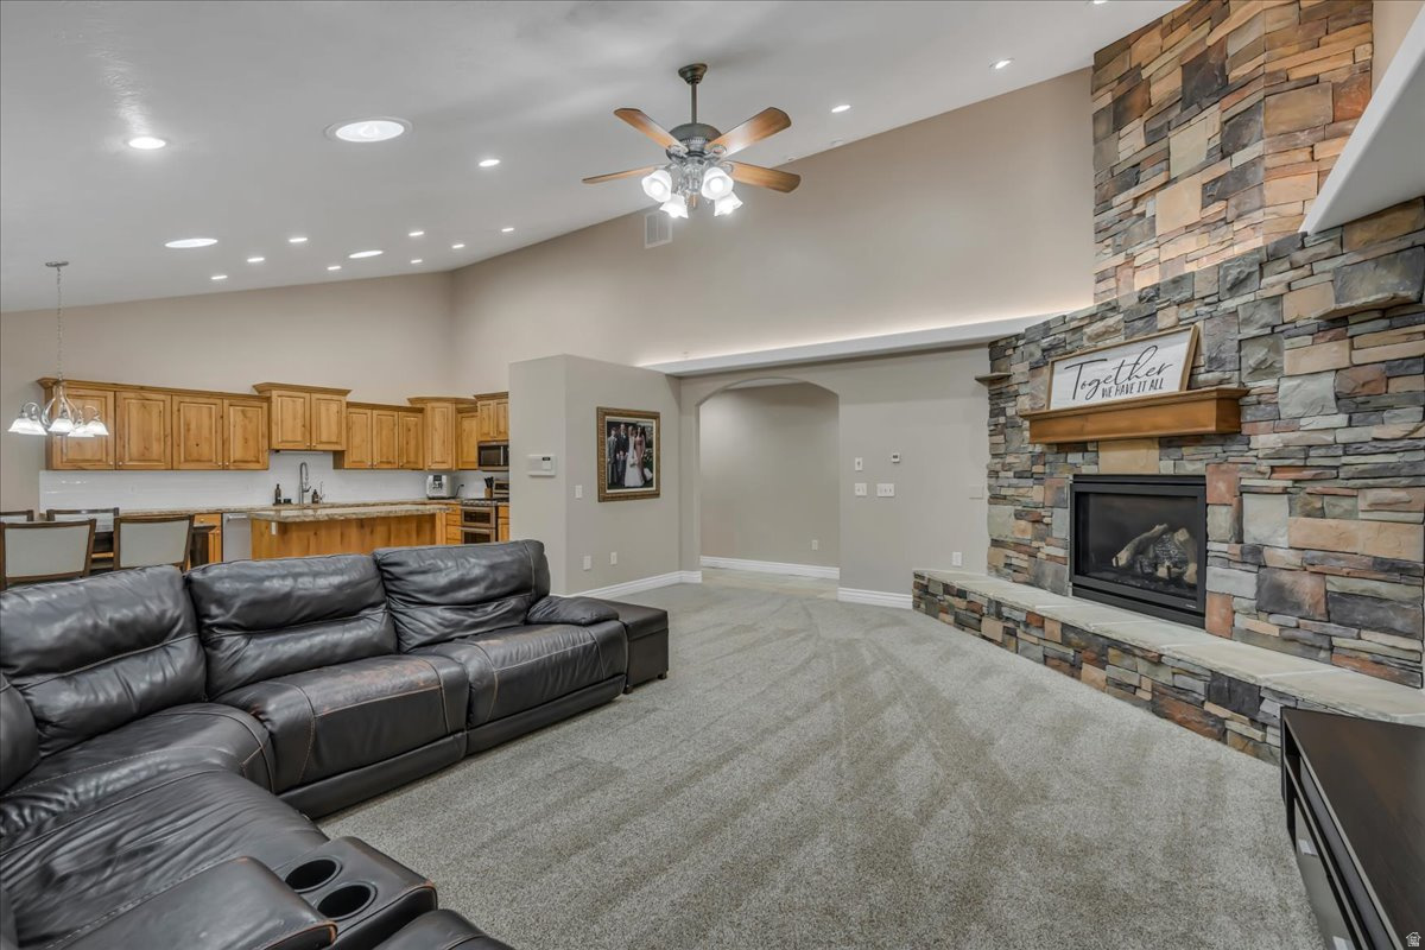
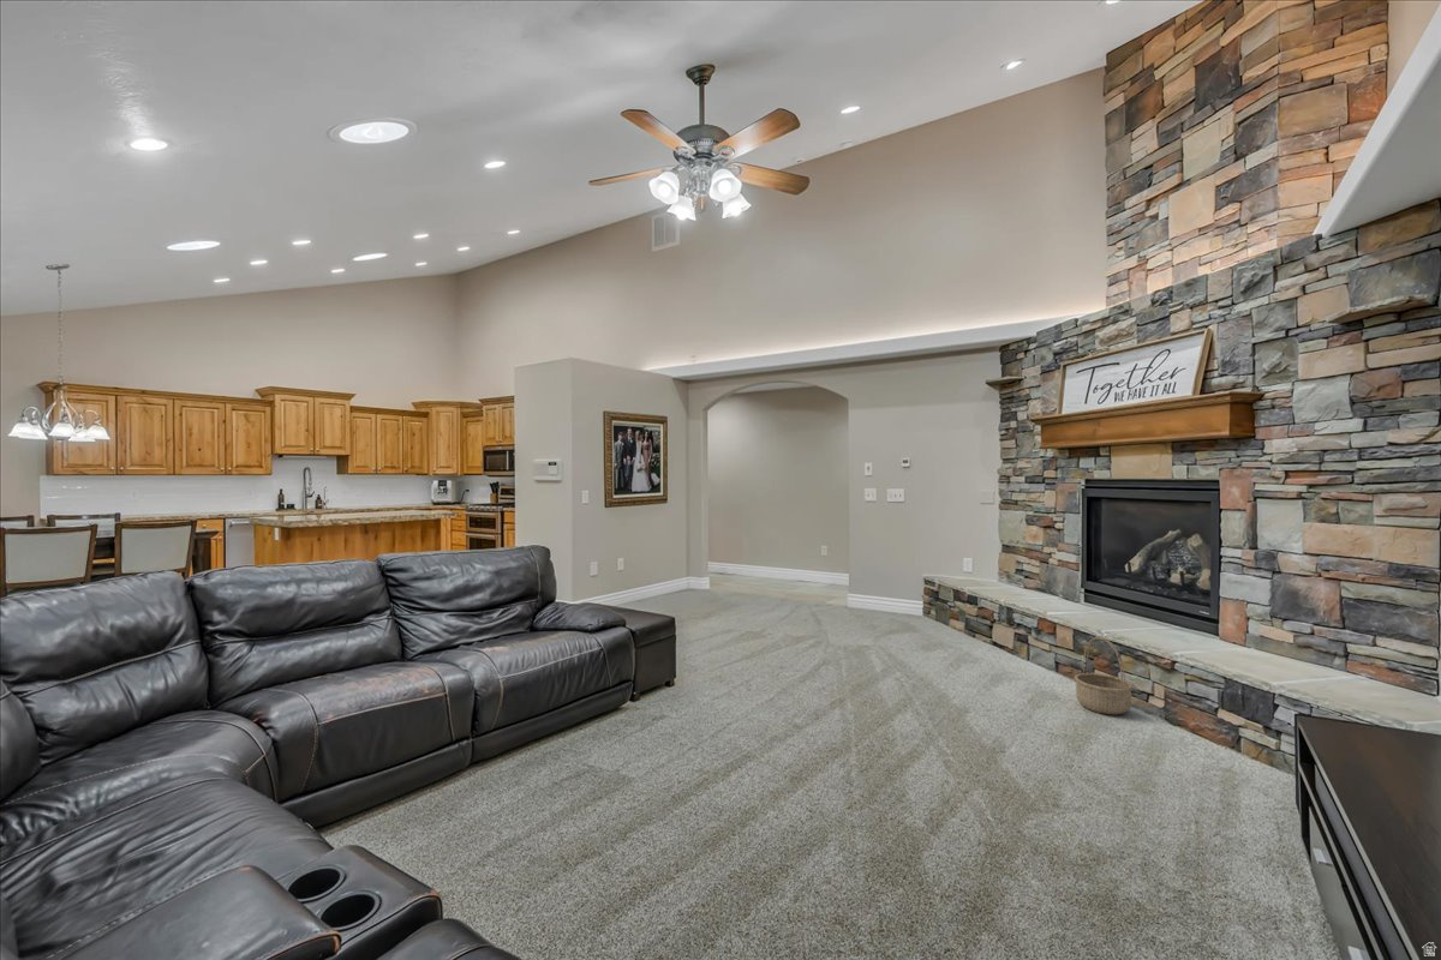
+ basket (1102, 674)
